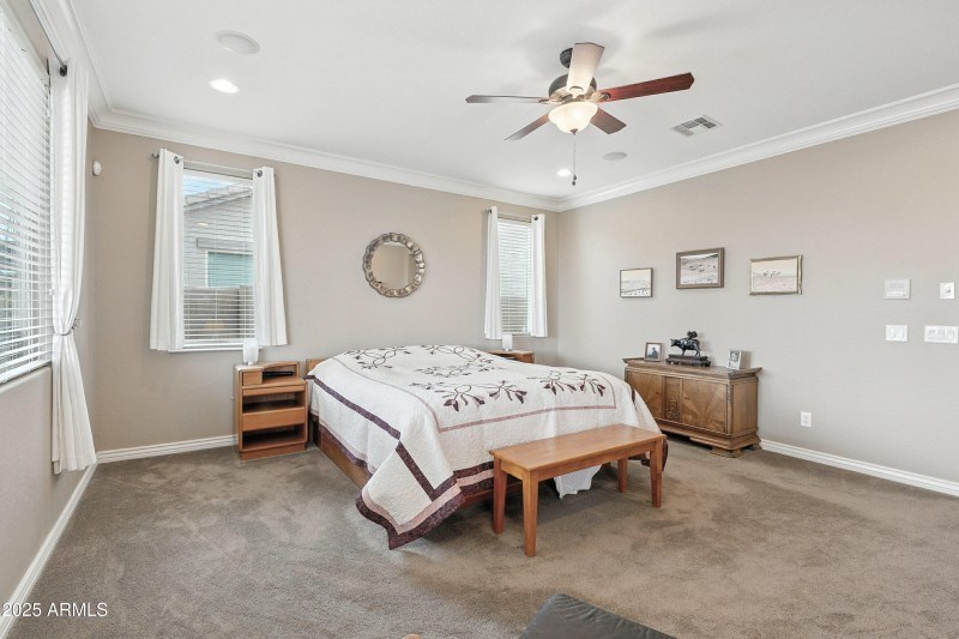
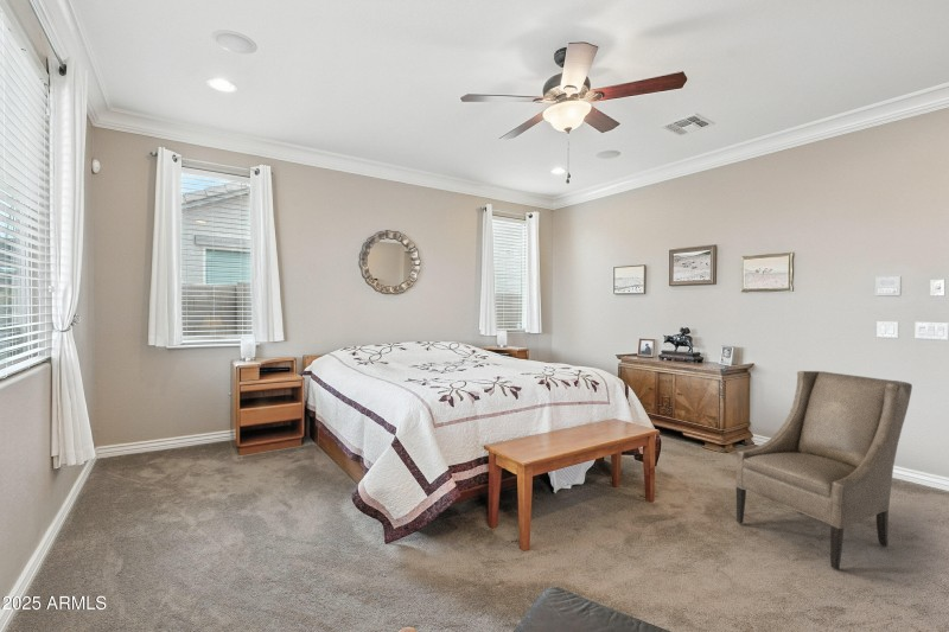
+ armchair (826, 457)
